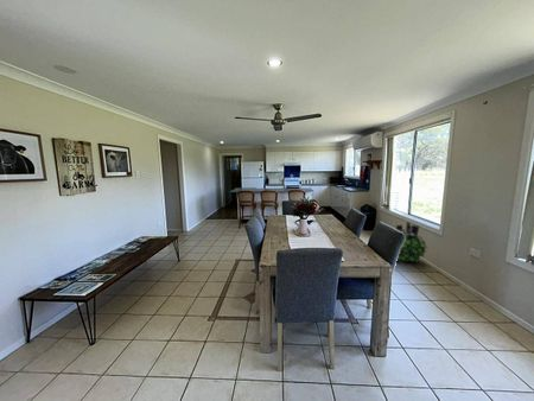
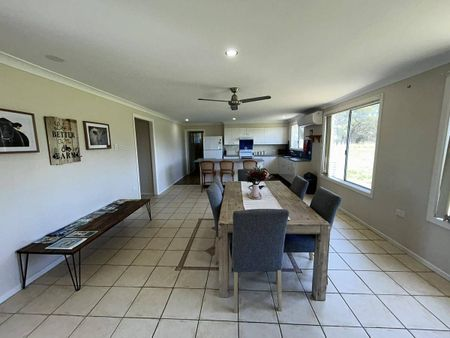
- decorative plant (408, 242)
